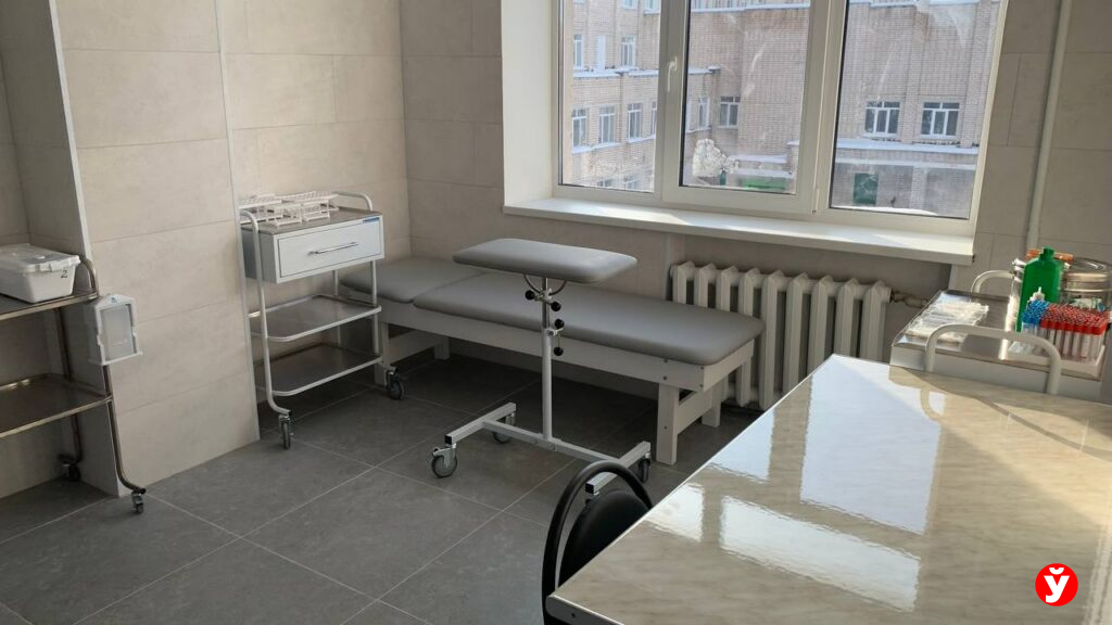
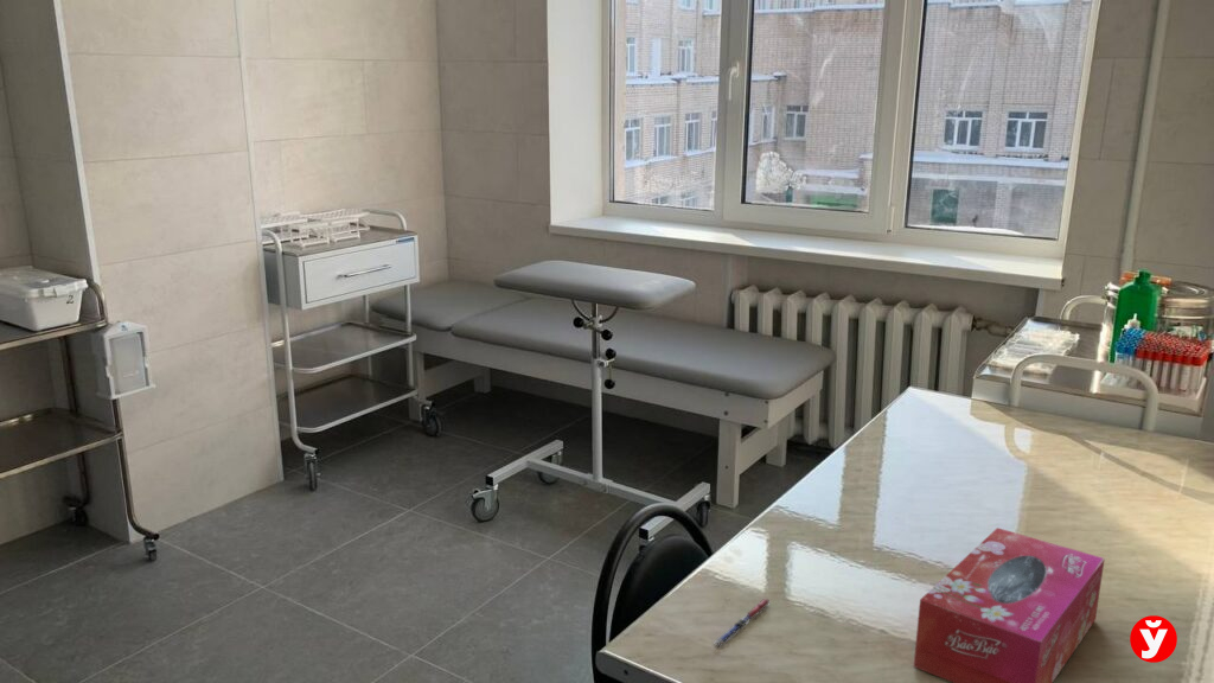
+ pen (742, 620)
+ tissue box (1011, 609)
